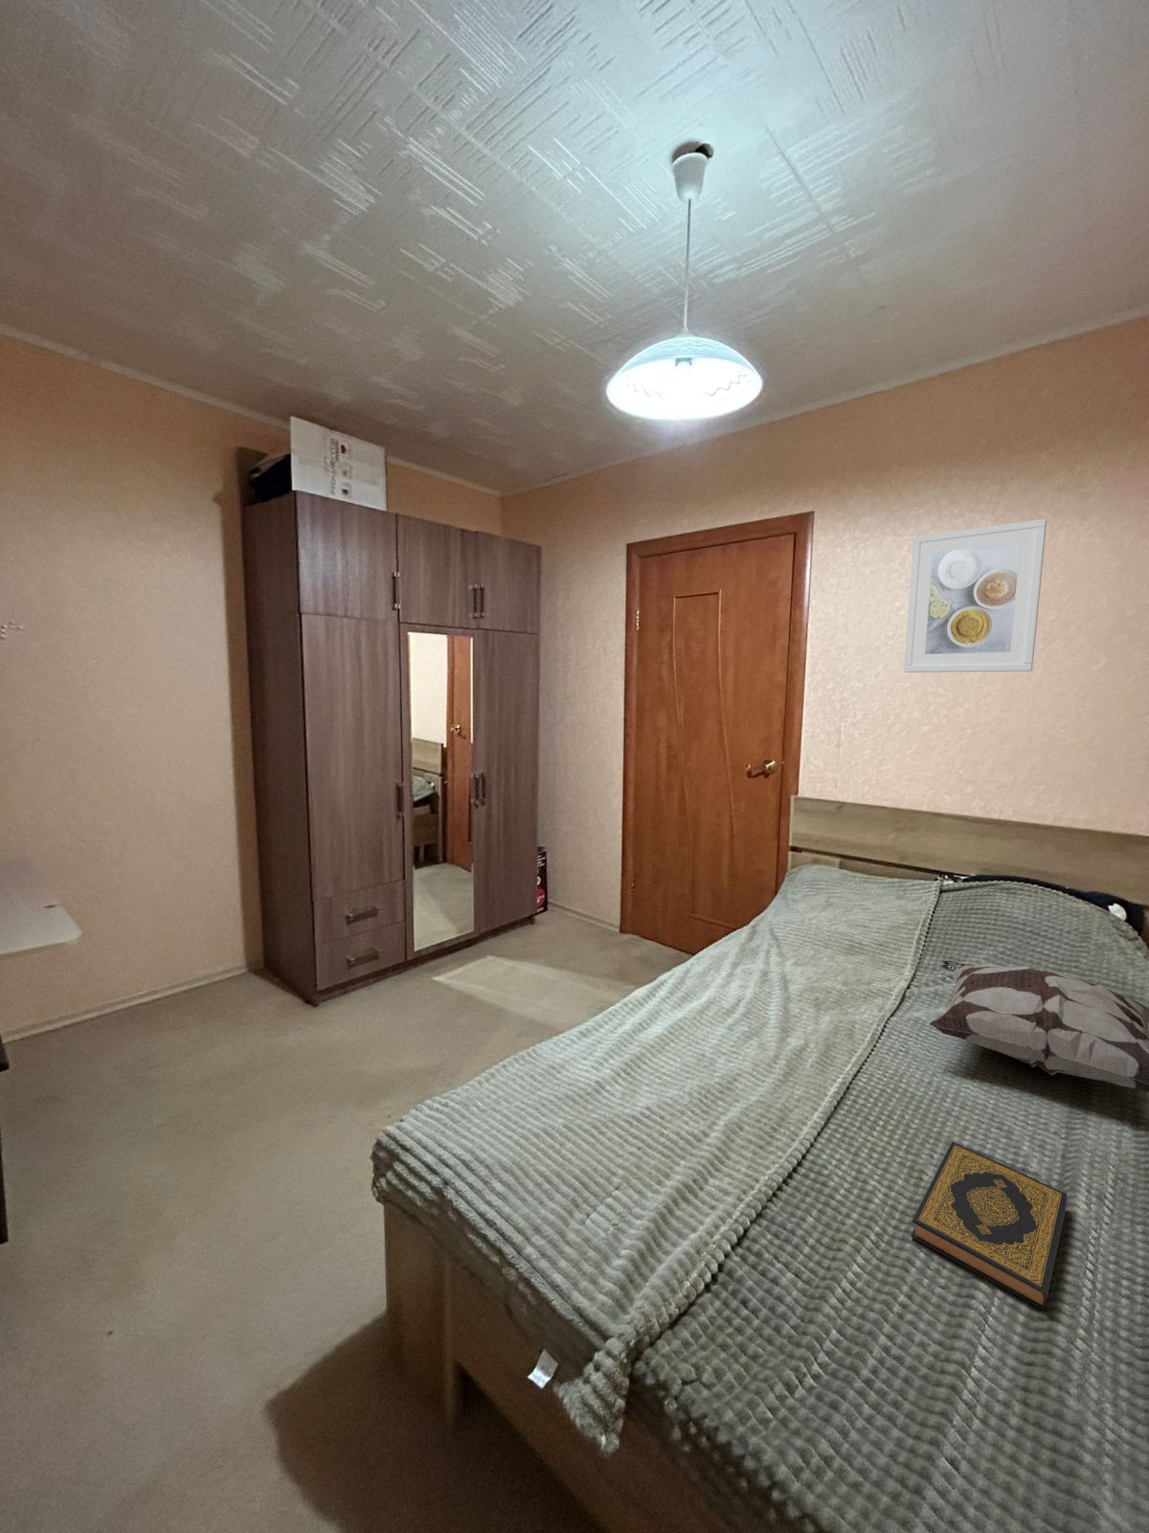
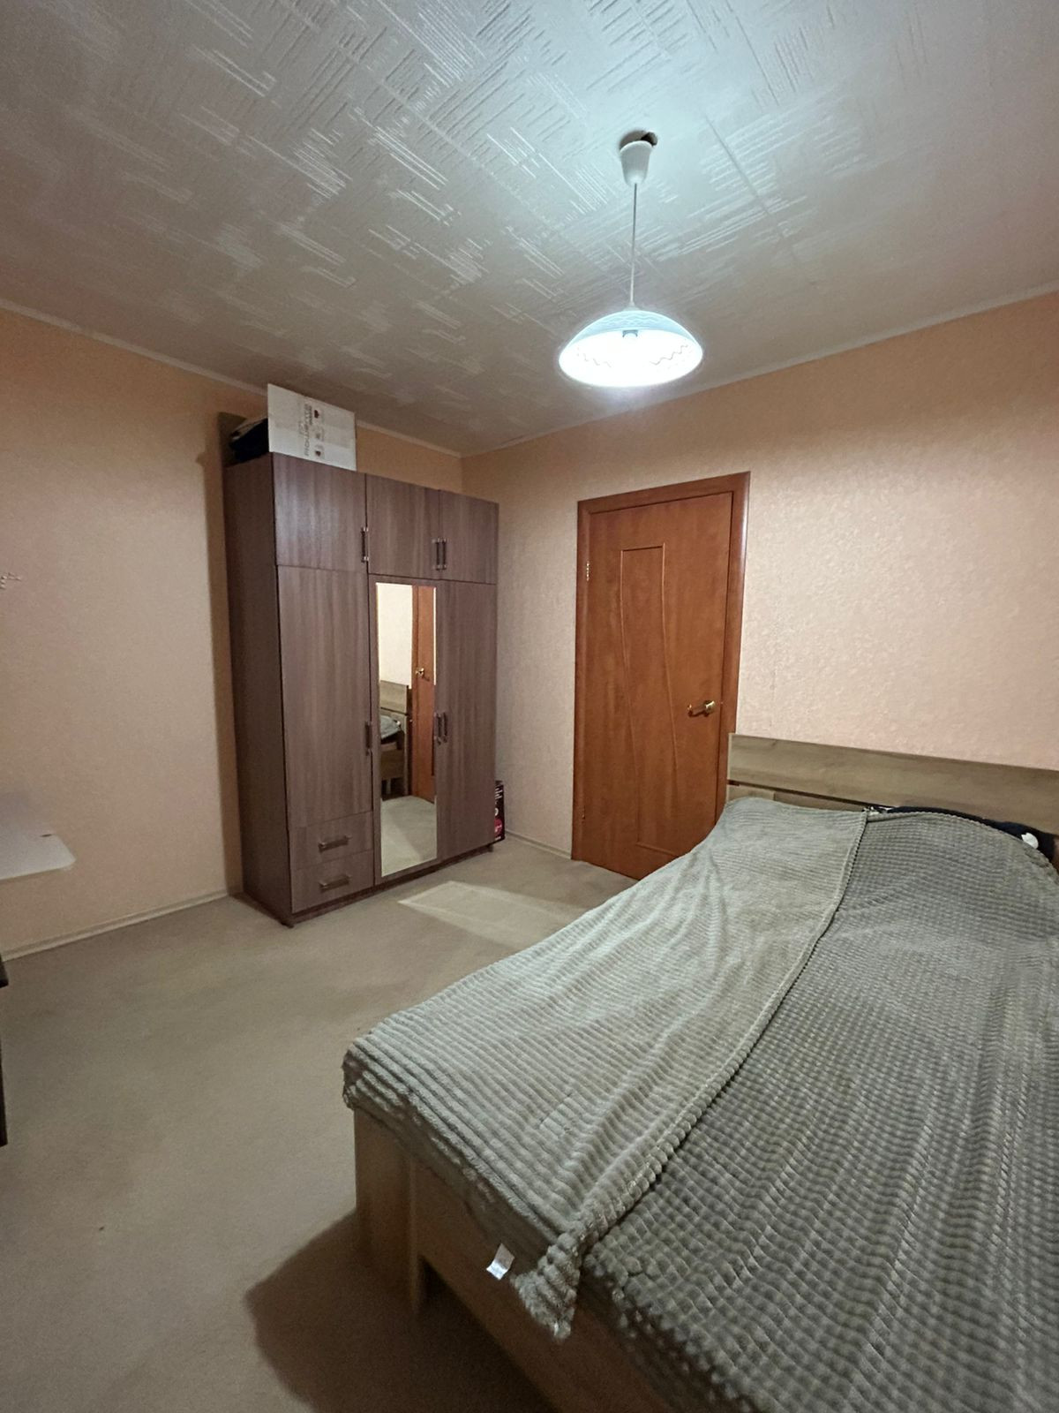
- hardback book (991, 1214)
- decorative pillow (1040, 1015)
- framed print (970, 601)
